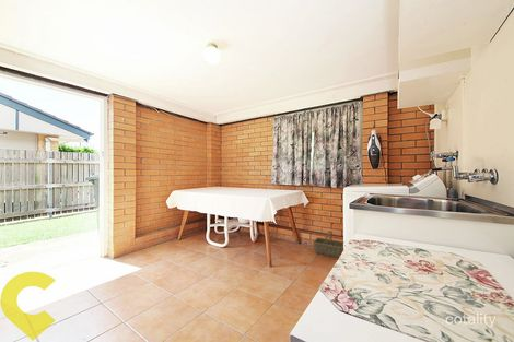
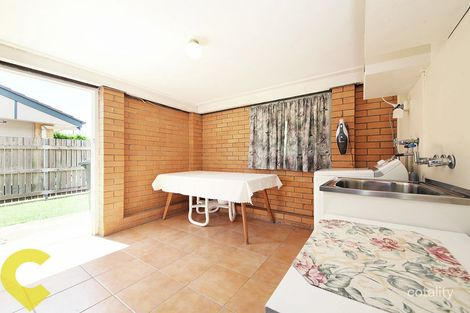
- basket (328, 243)
